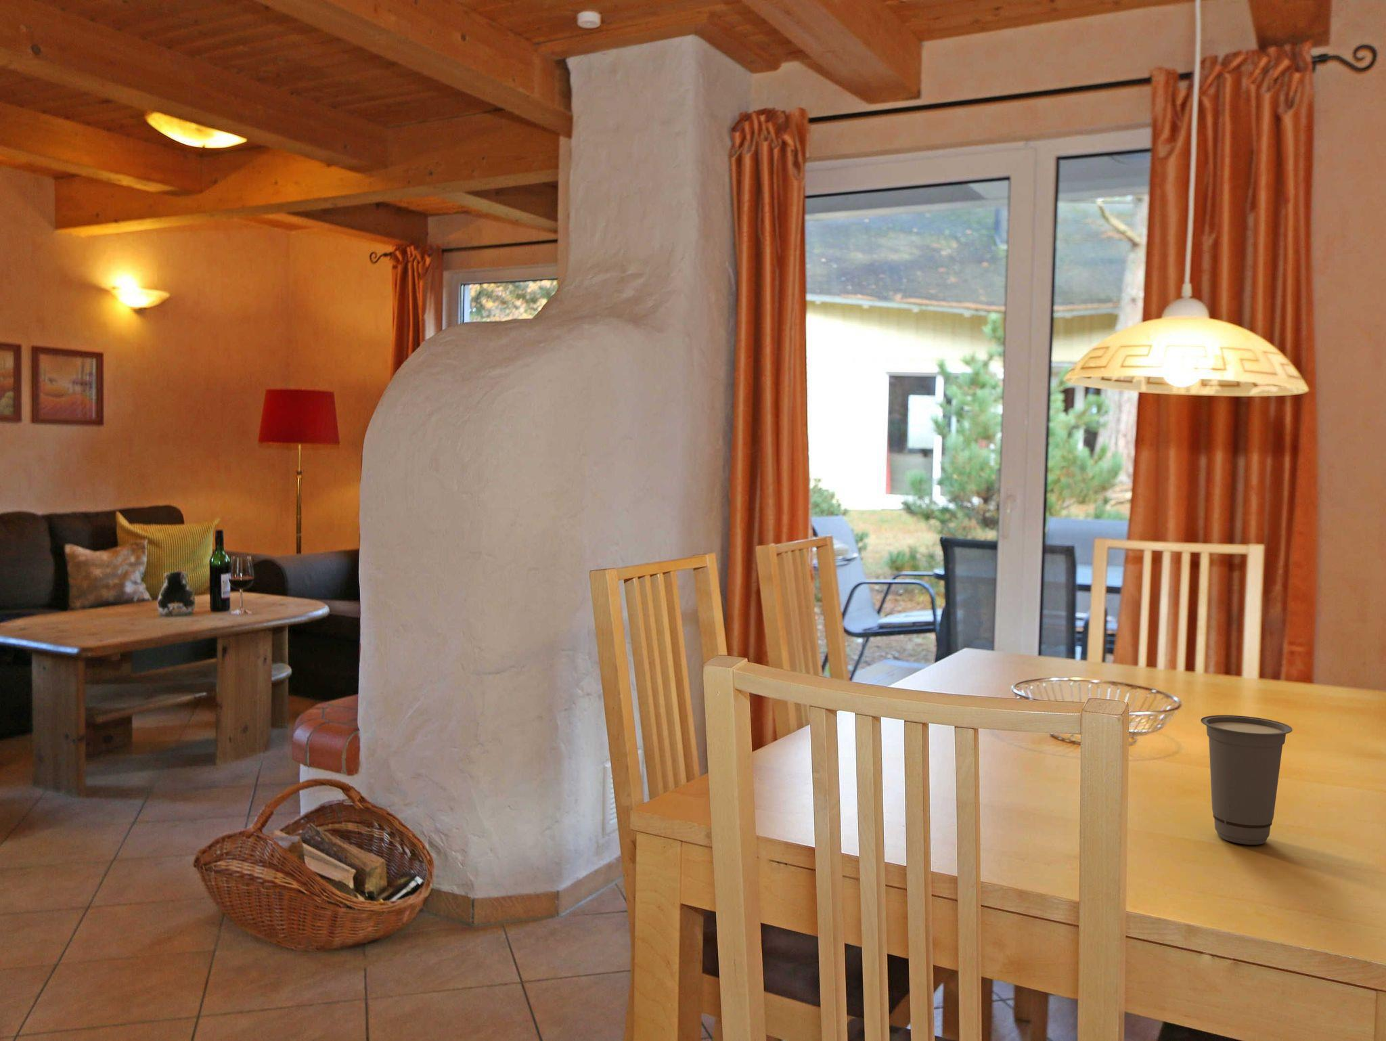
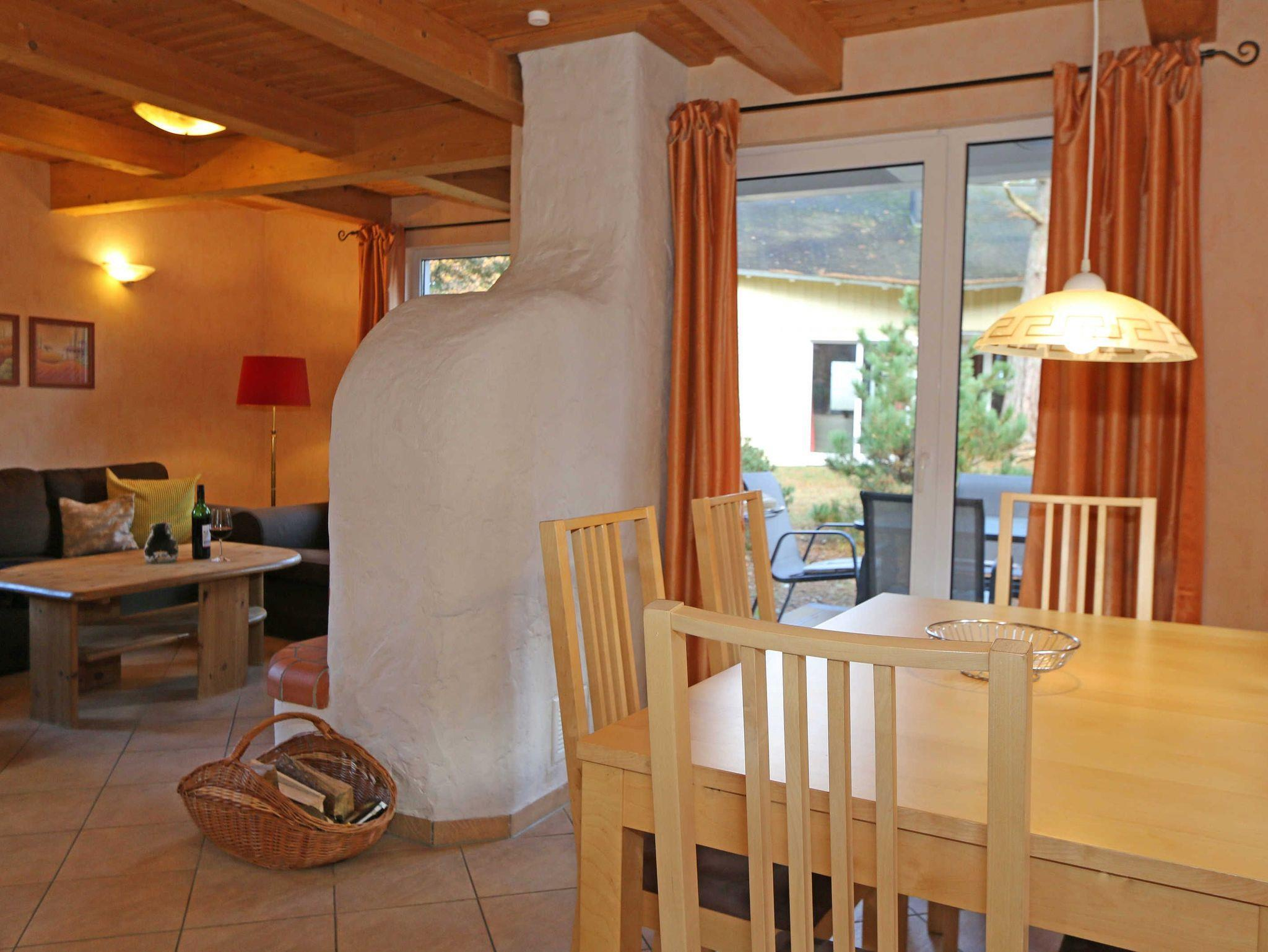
- cup (1243, 781)
